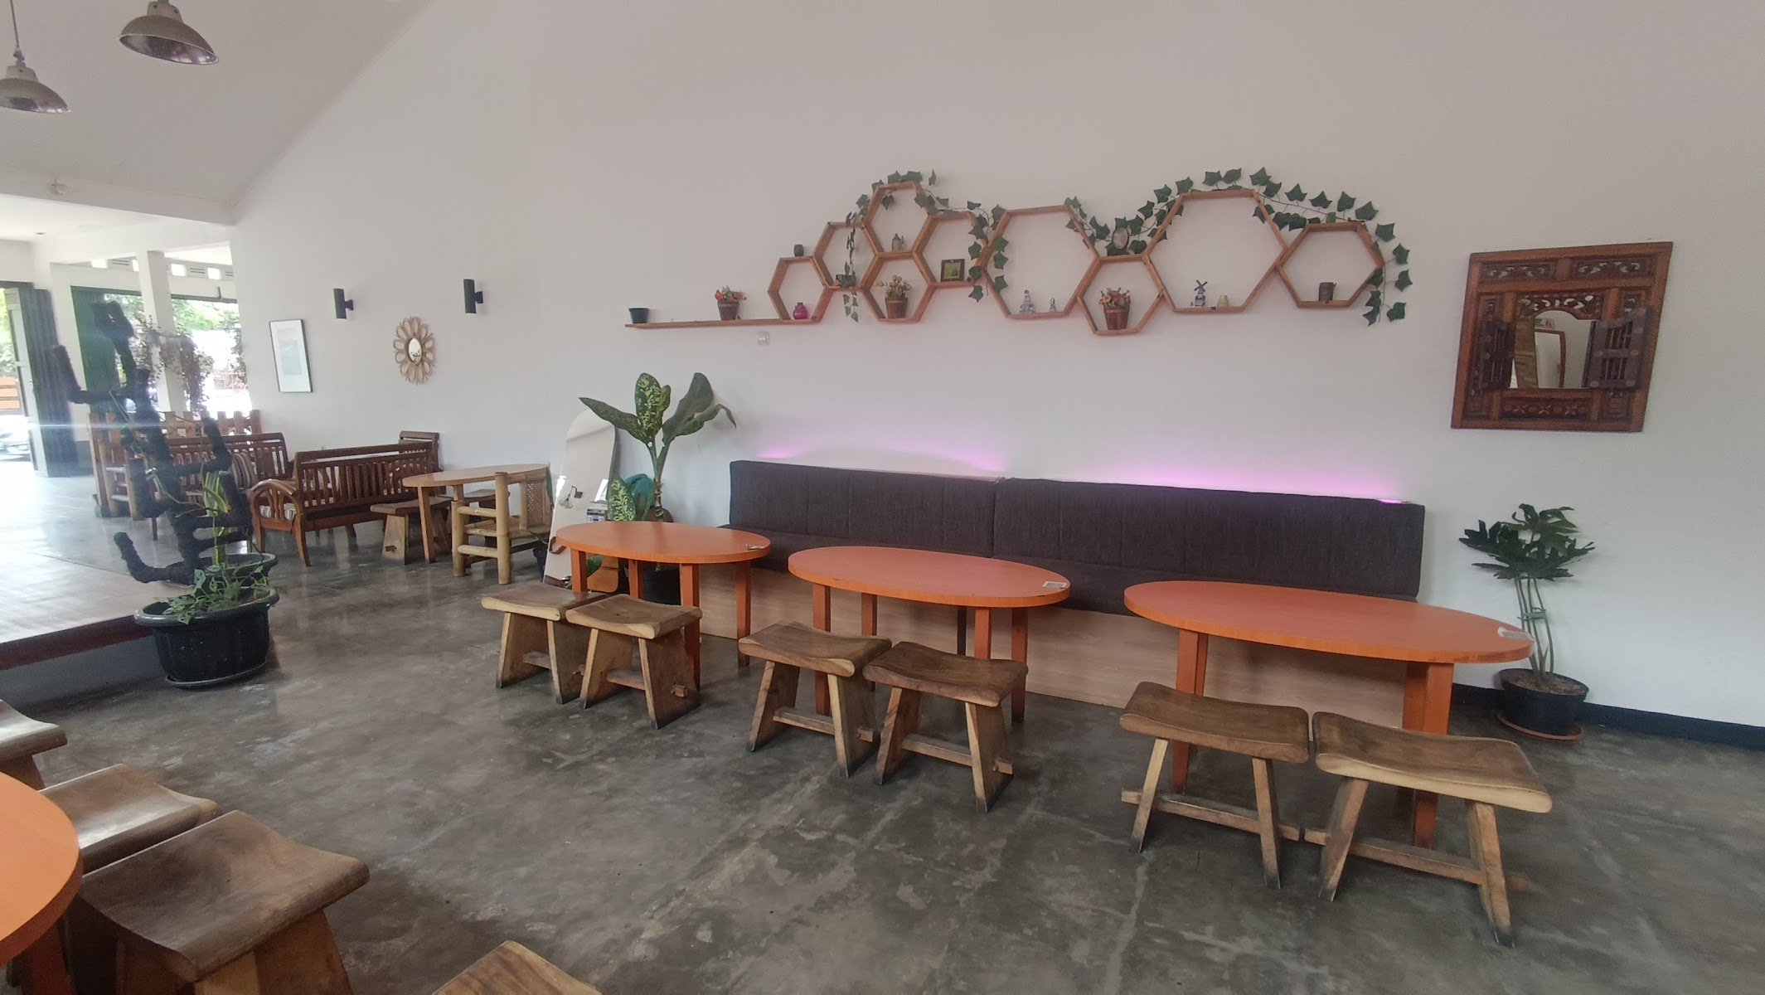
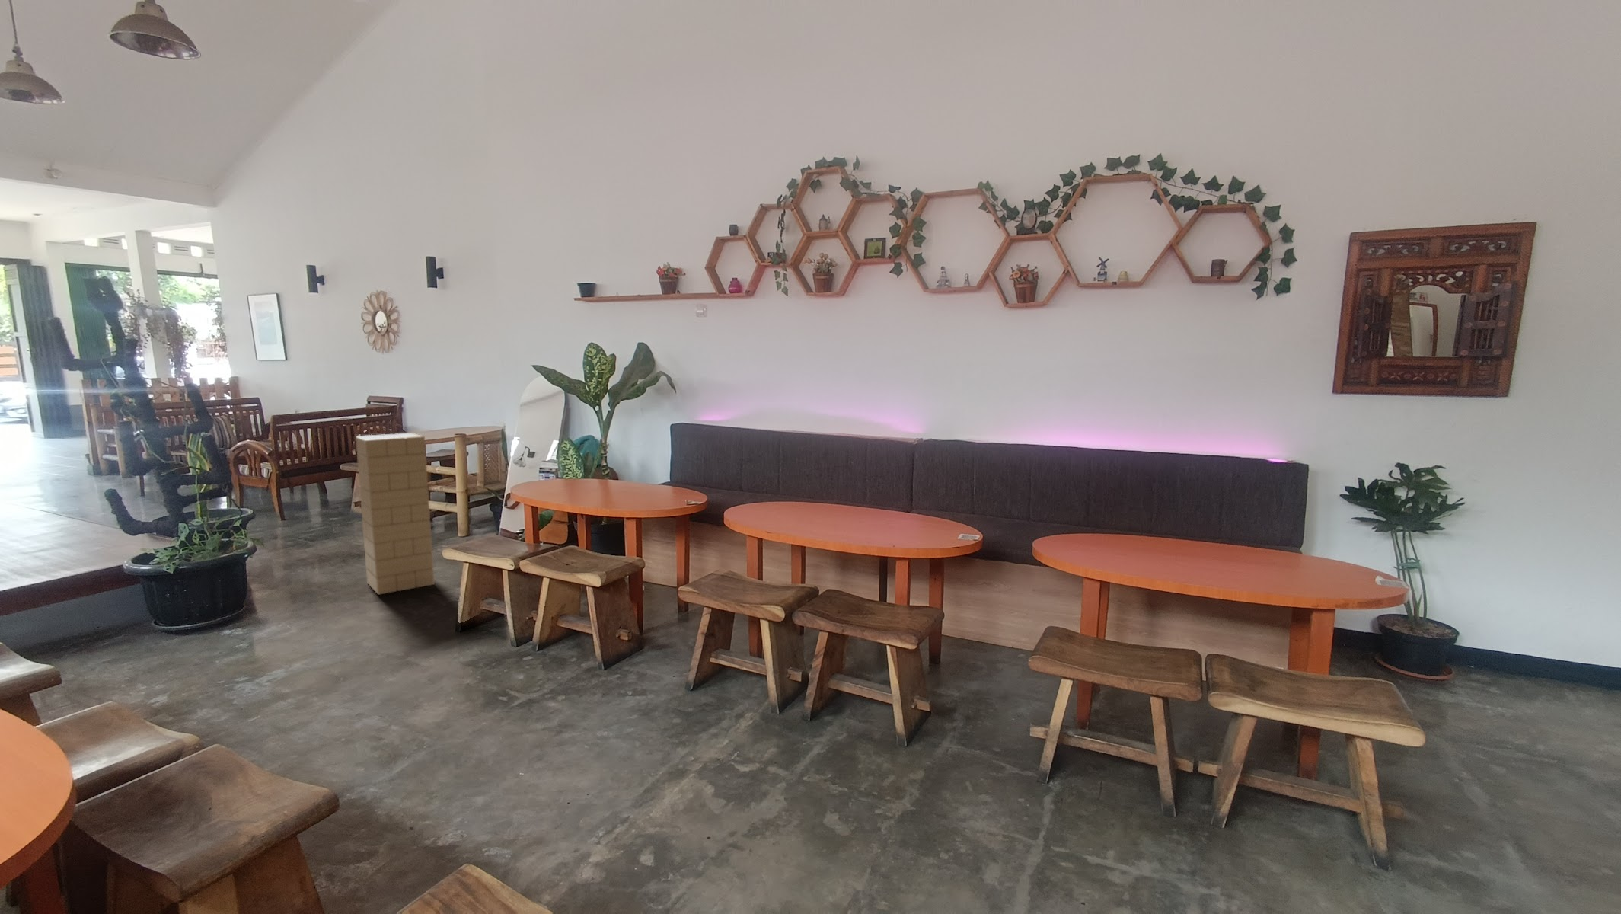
+ wooden block tower (395, 511)
